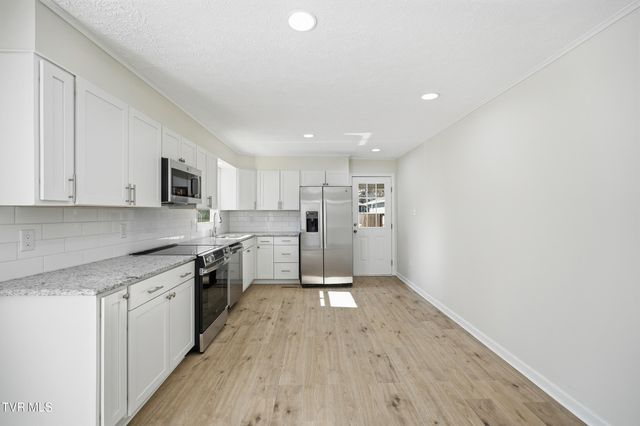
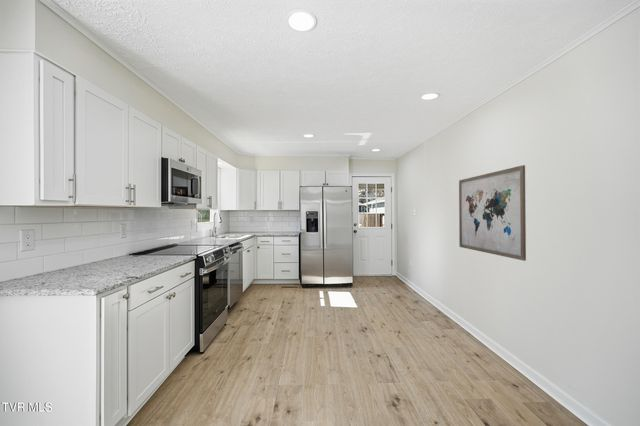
+ wall art (486, 213)
